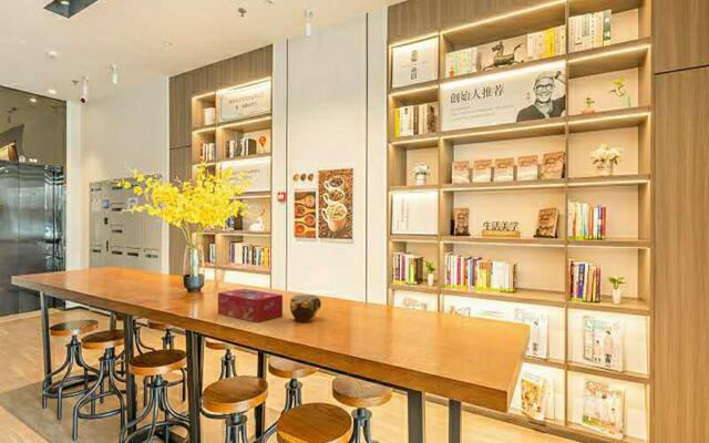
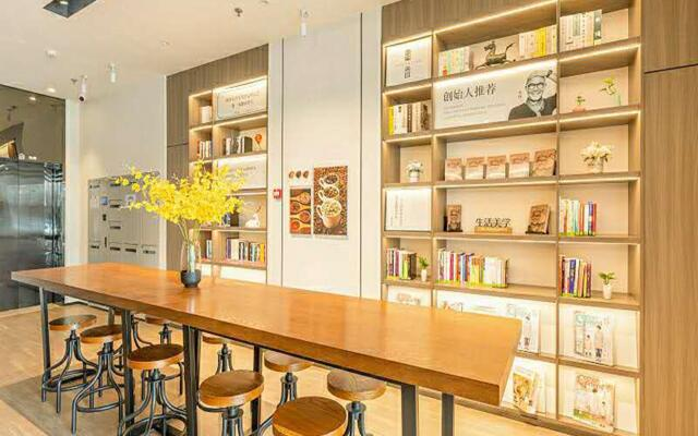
- cup (305, 308)
- tissue box (249, 303)
